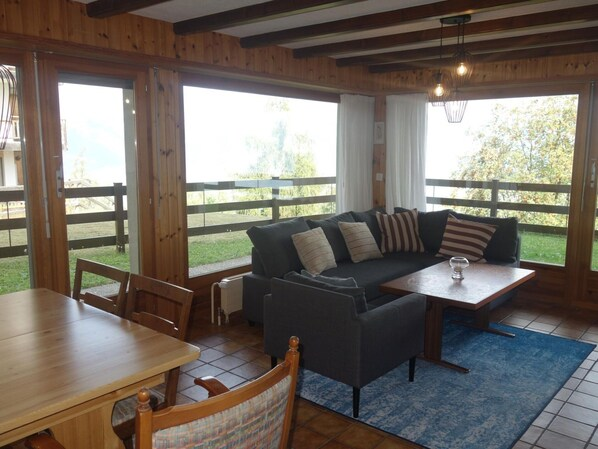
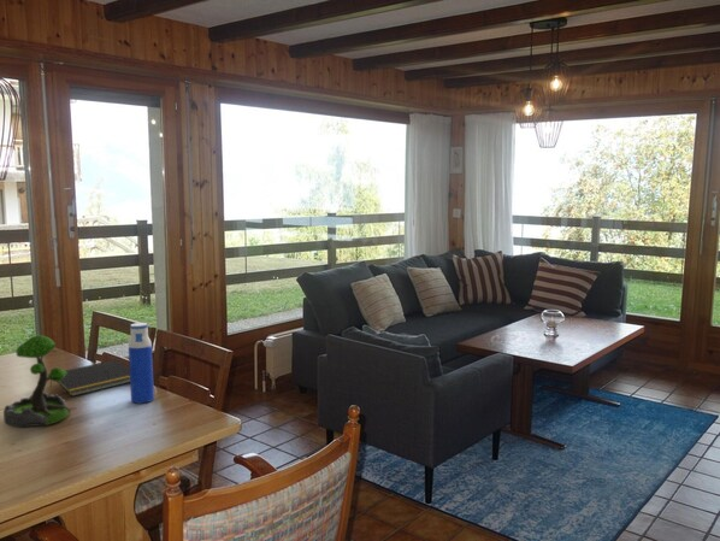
+ water bottle (140, 361)
+ notepad (95, 376)
+ plant (36, 374)
